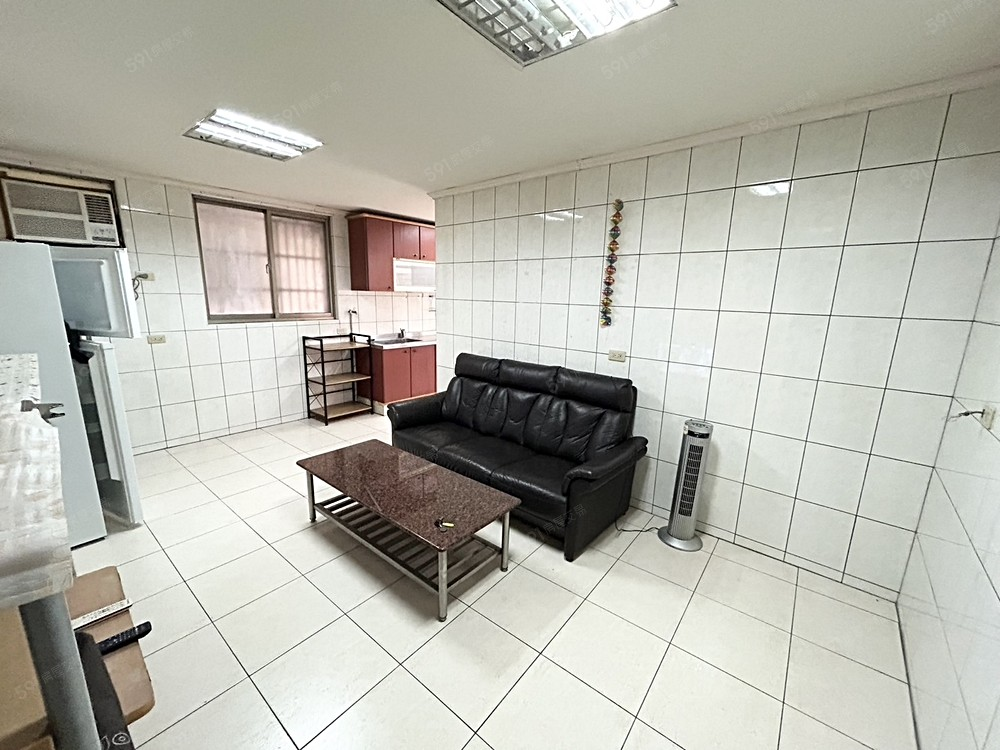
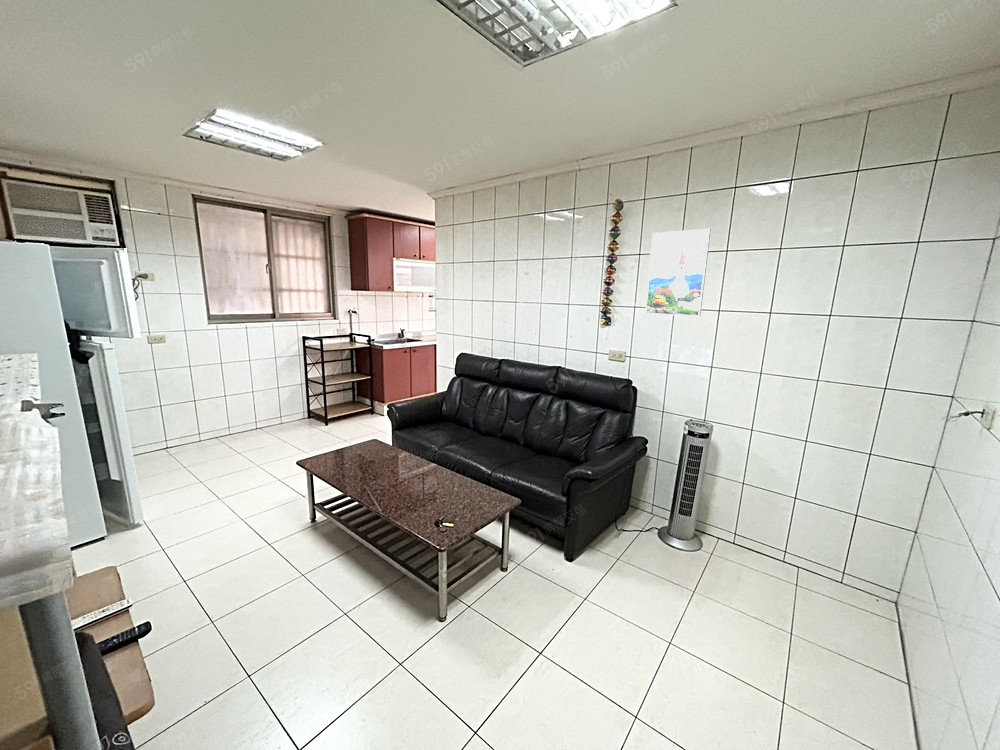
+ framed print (676, 273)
